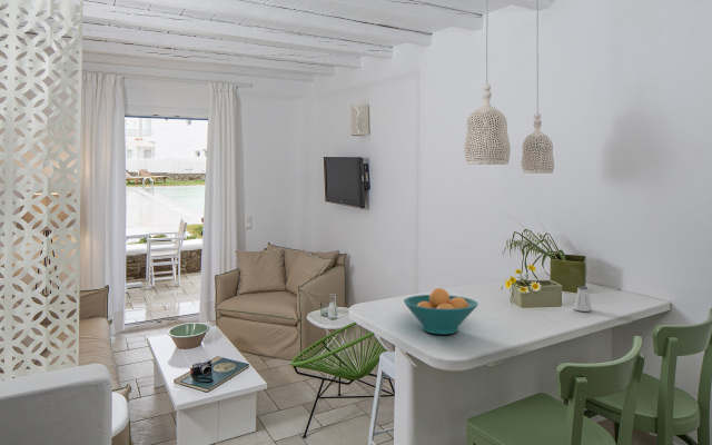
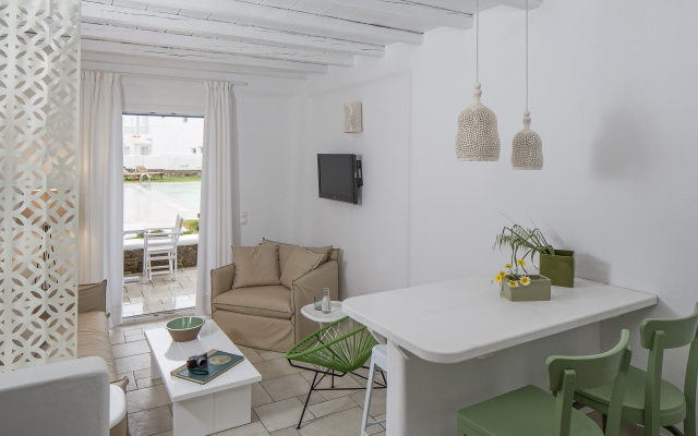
- fruit bowl (439, 309)
- saltshaker (582, 298)
